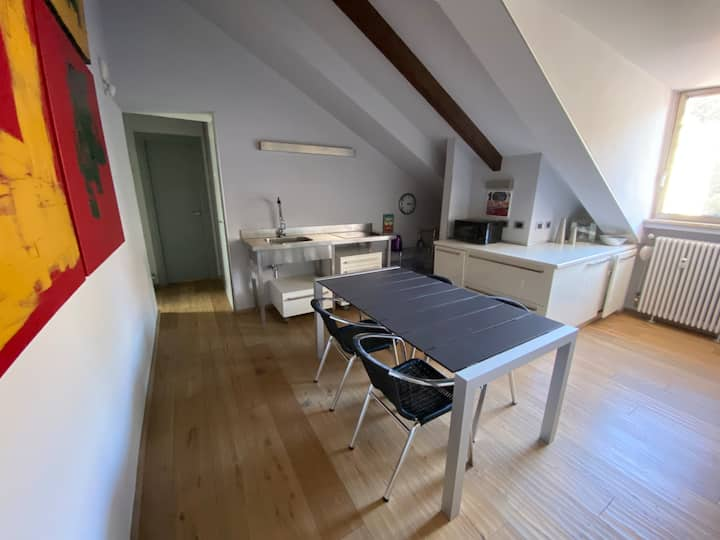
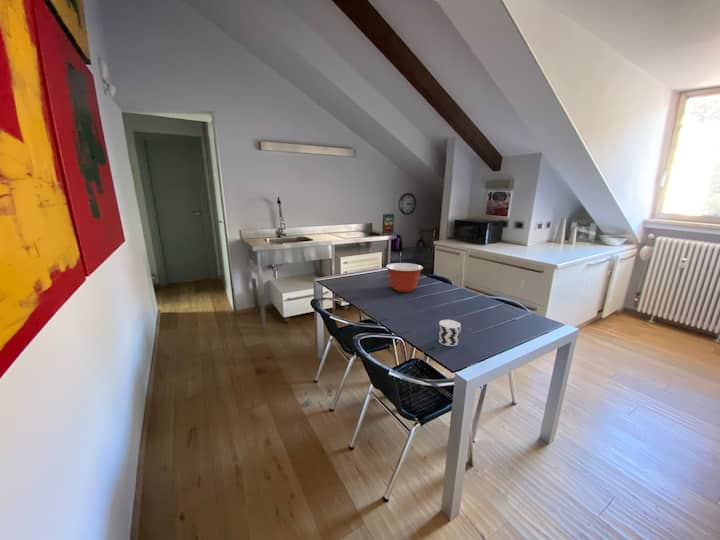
+ cup (451, 331)
+ mixing bowl (403, 278)
